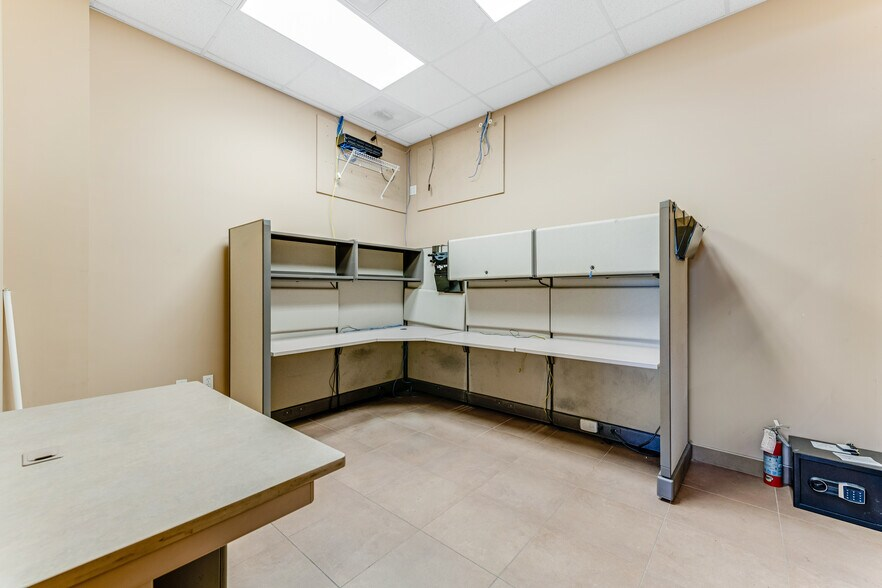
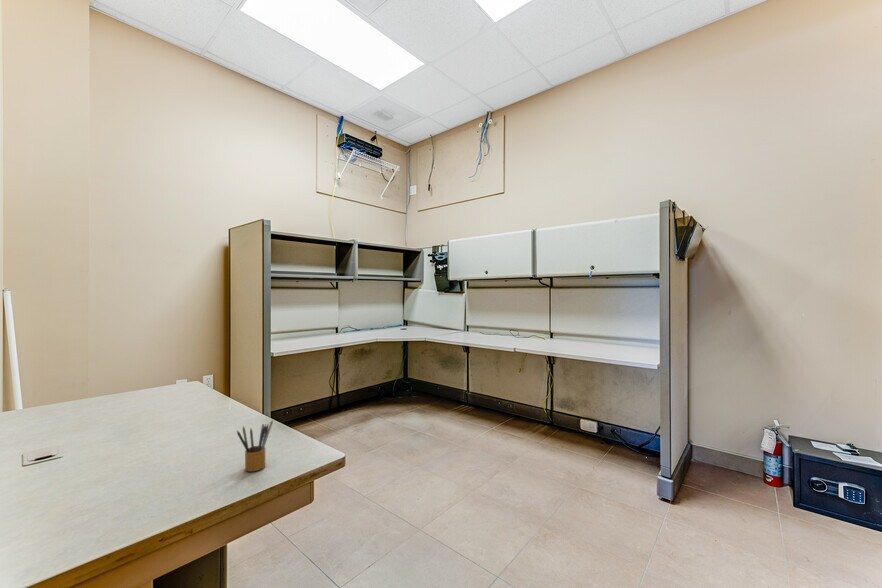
+ pencil box (253, 445)
